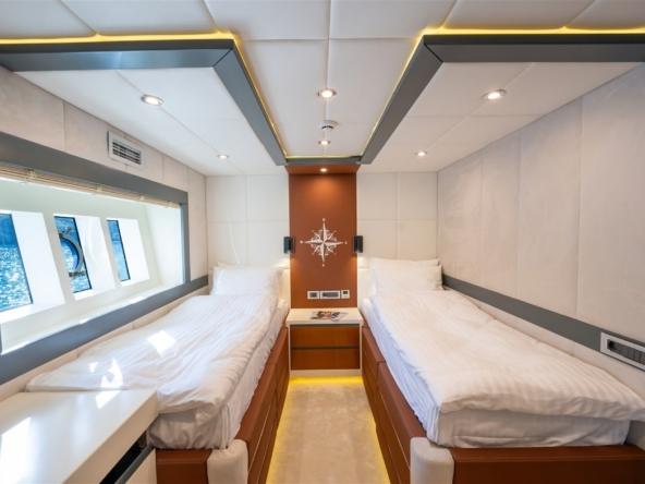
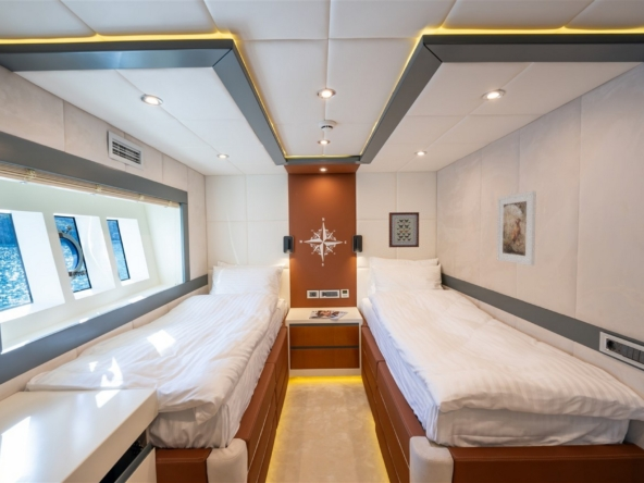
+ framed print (515, 228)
+ wall art (404, 230)
